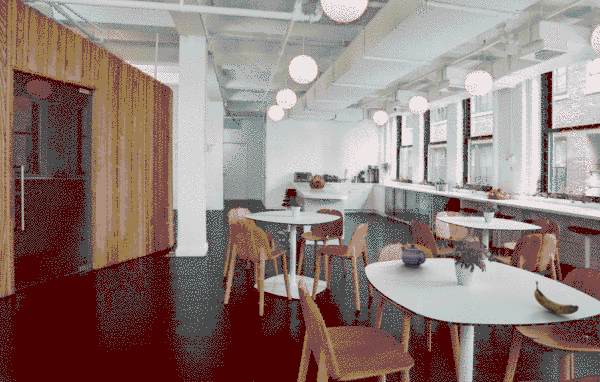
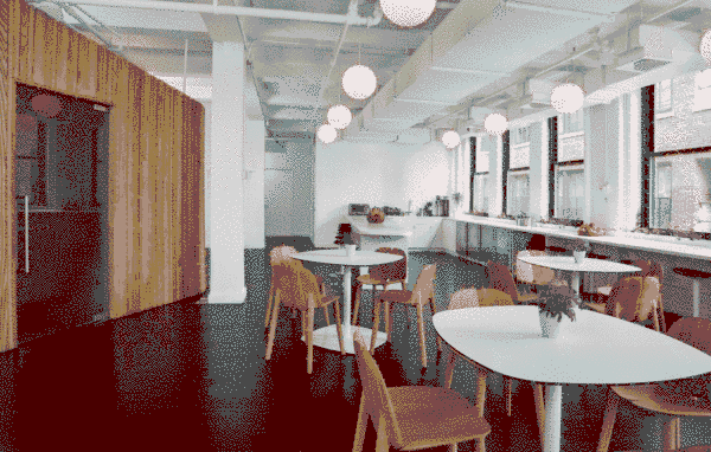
- teapot (412, 254)
- banana (554, 302)
